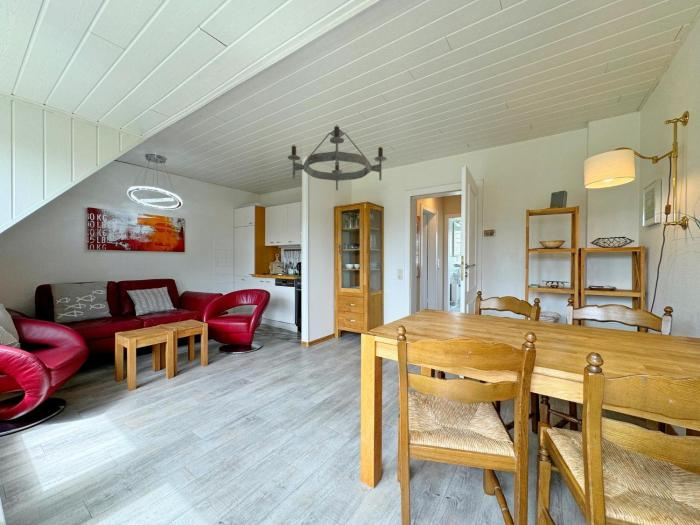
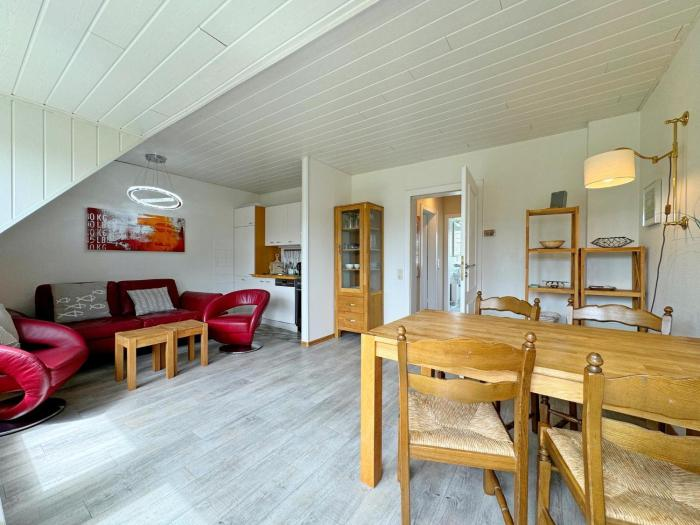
- chandelier (337, 154)
